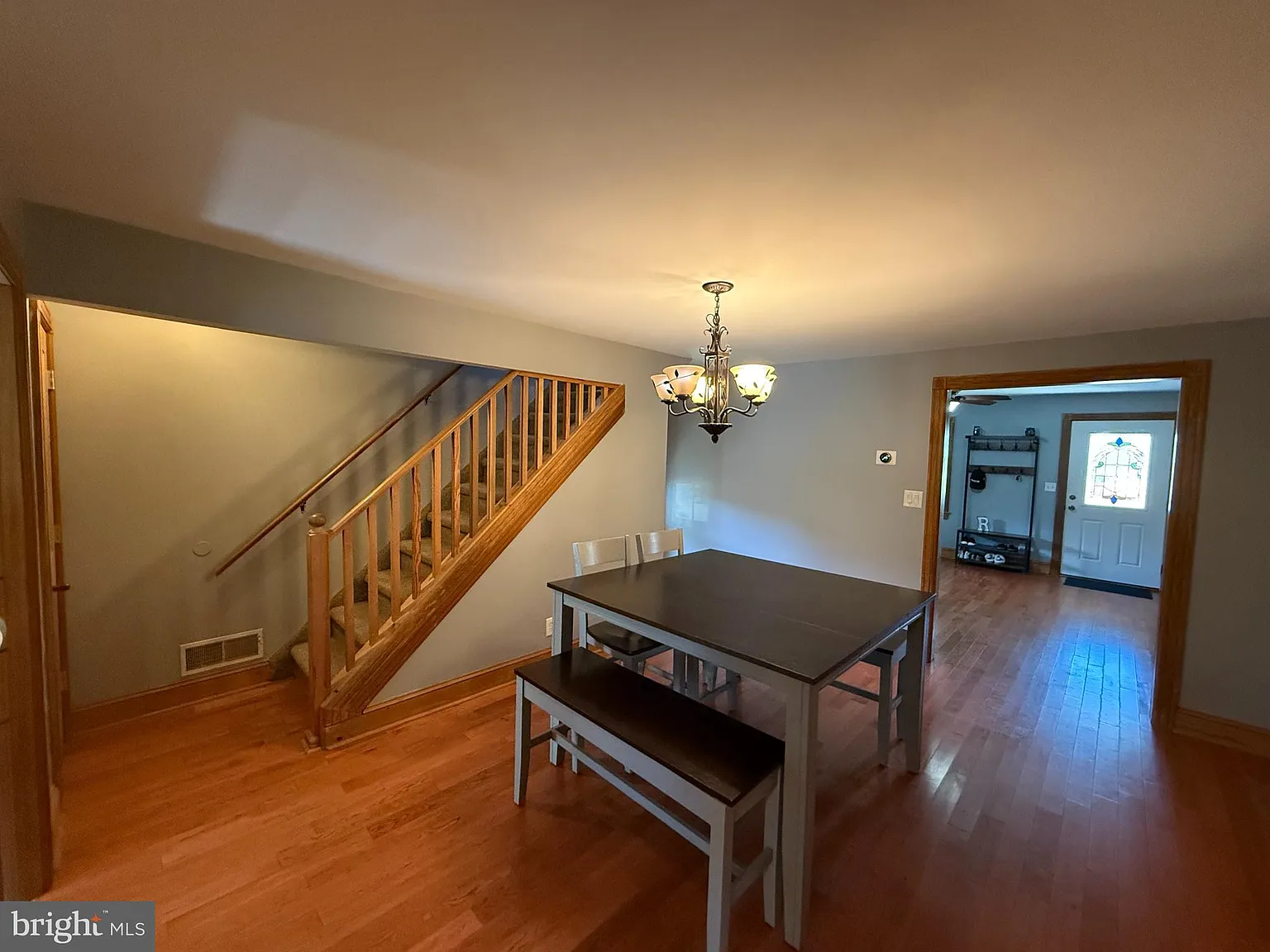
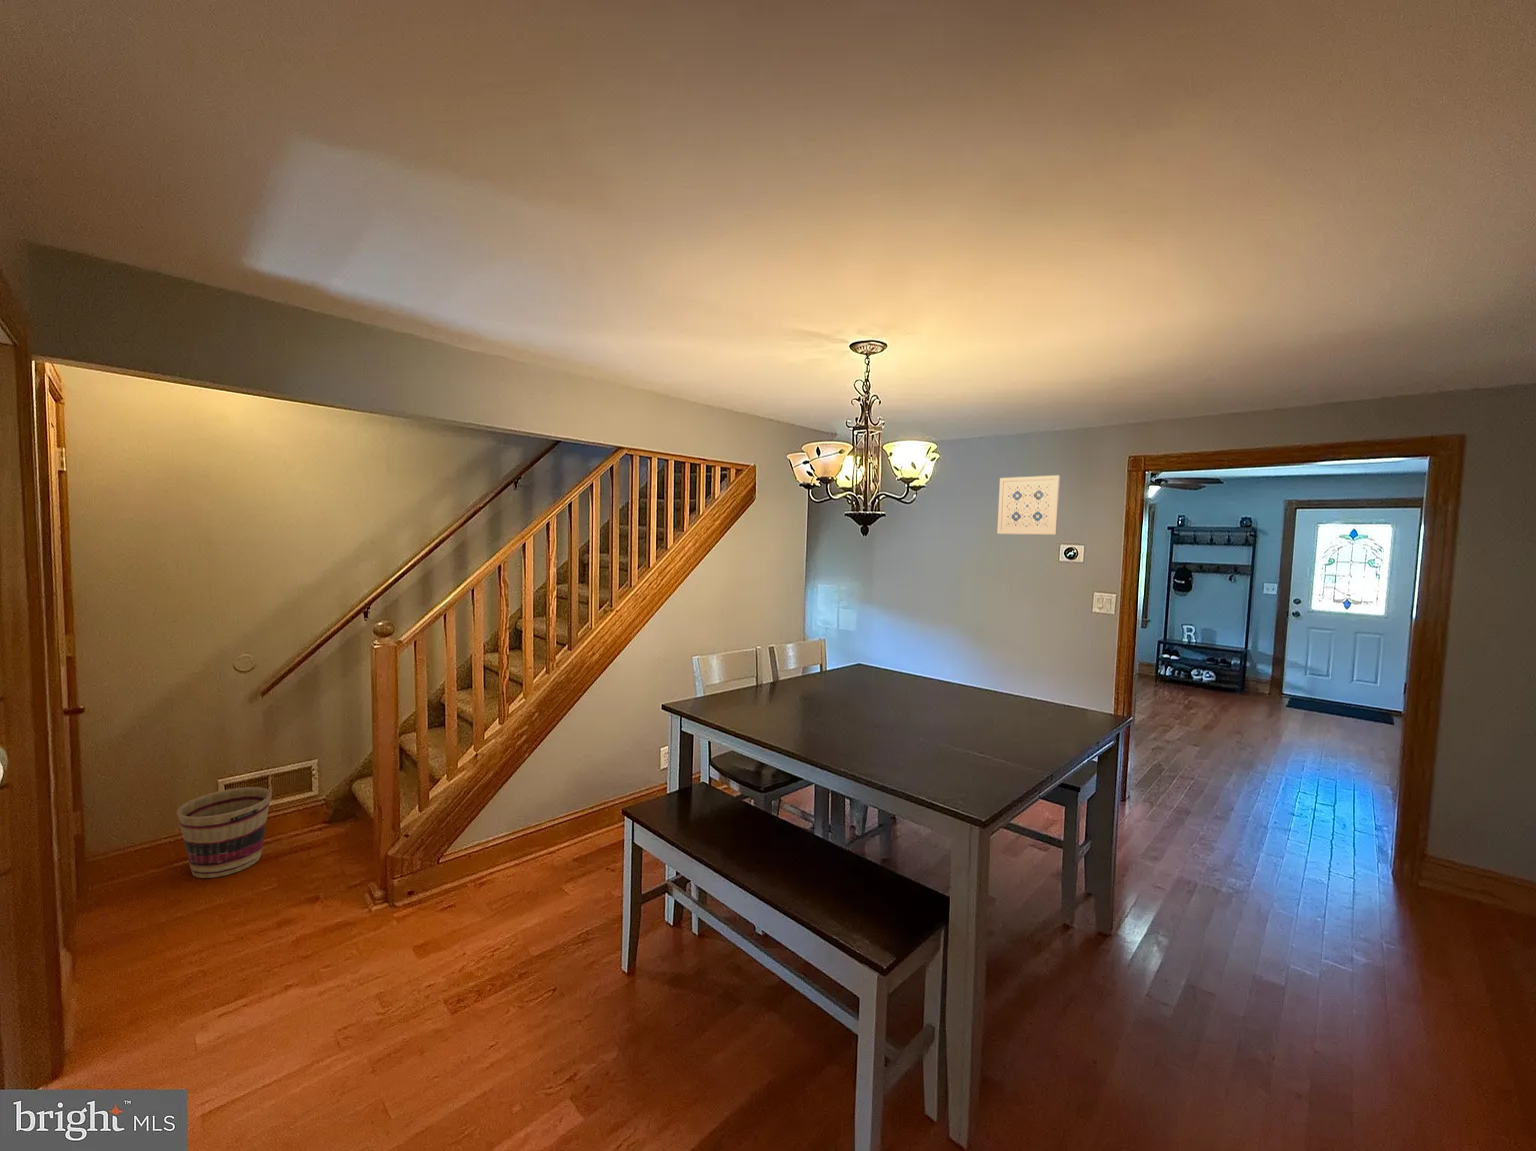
+ wall art (1027, 505)
+ basket (226, 832)
